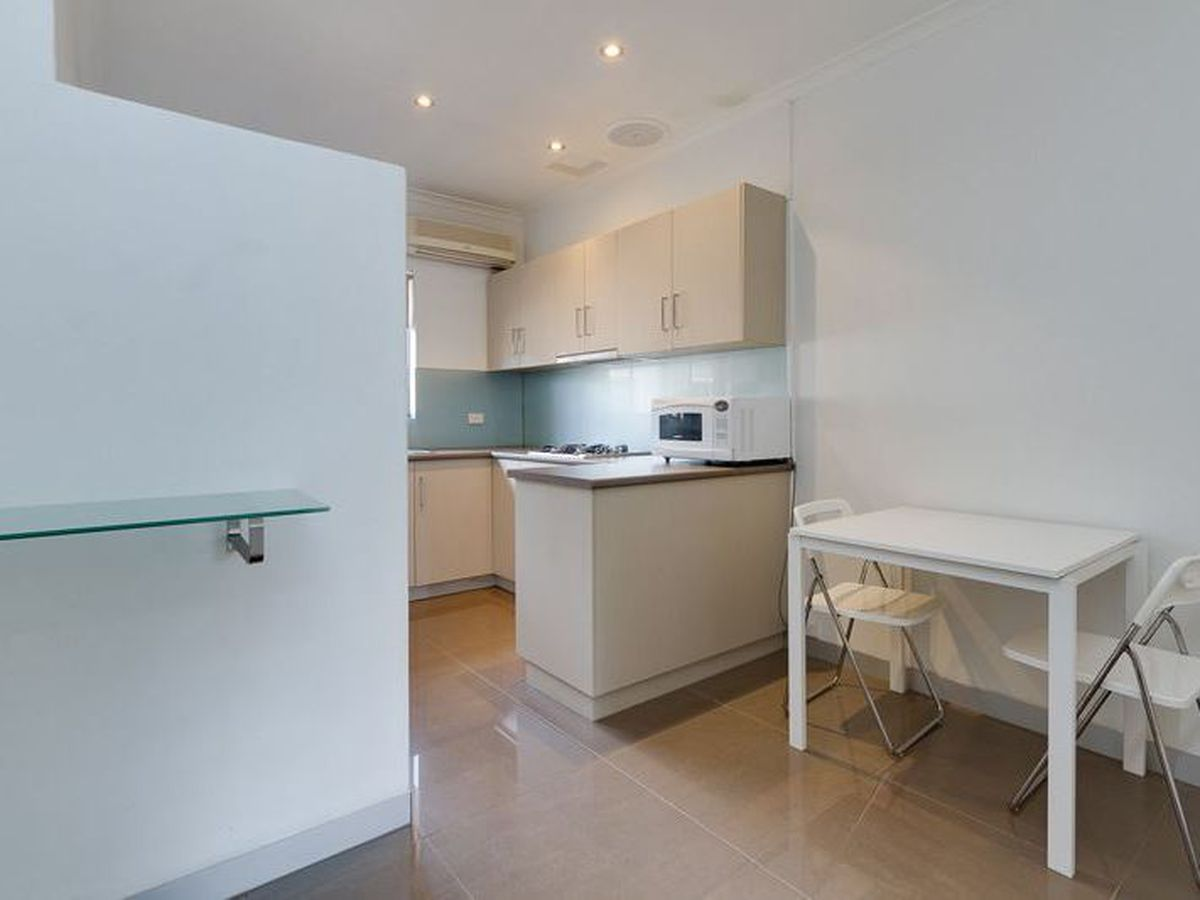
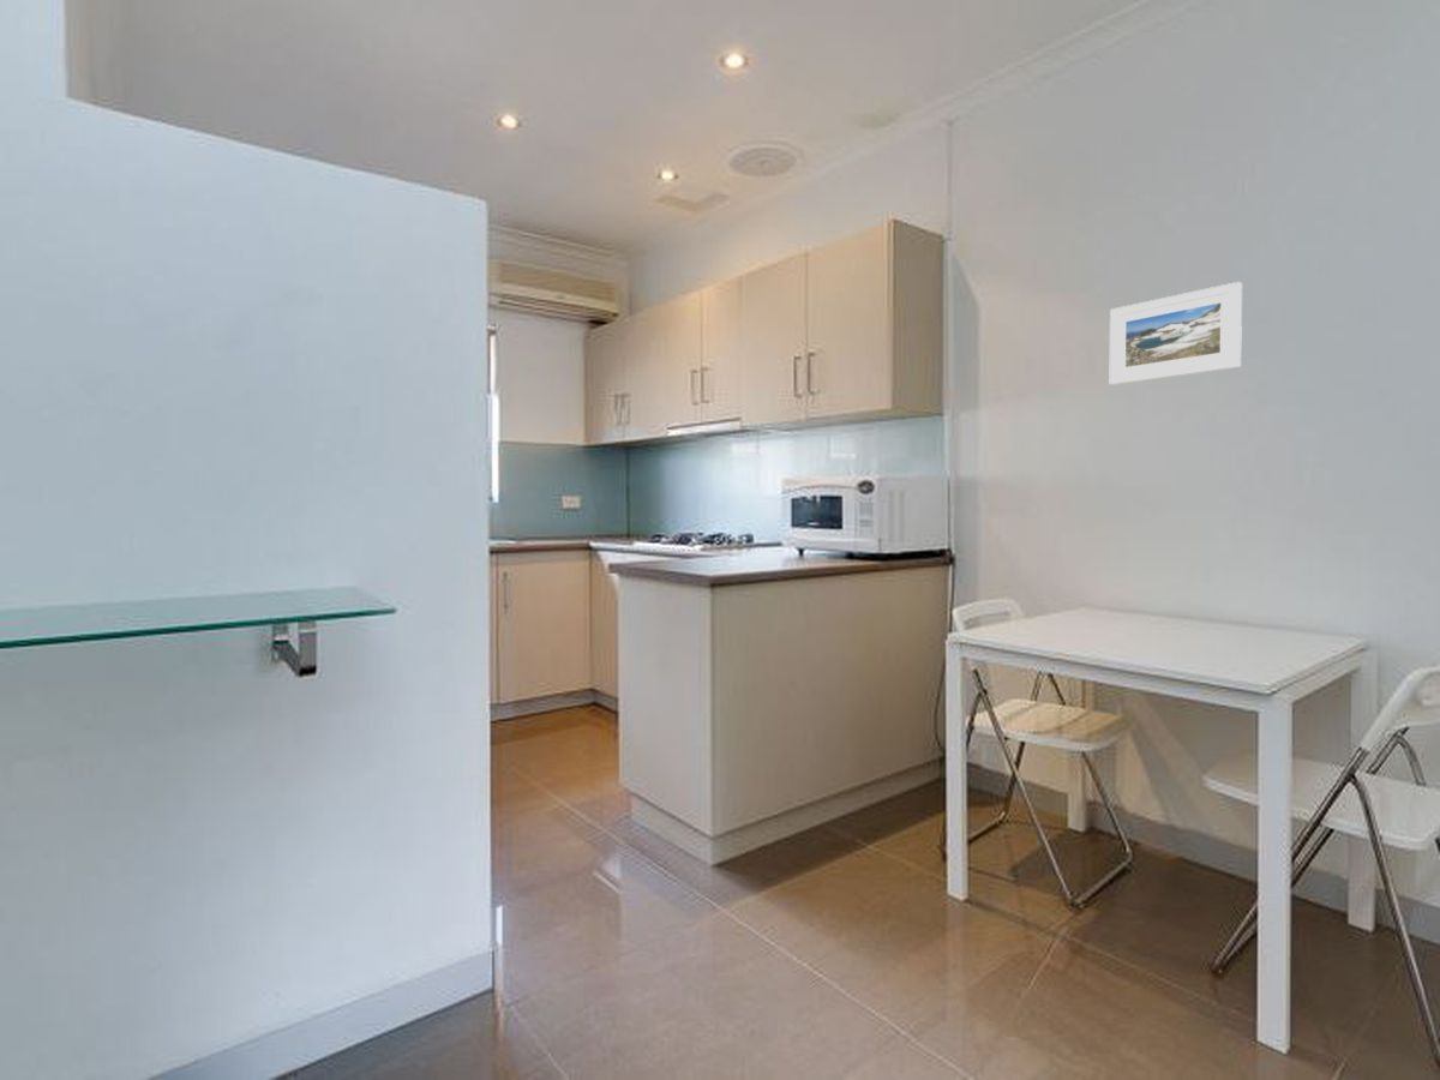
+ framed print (1171, 336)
